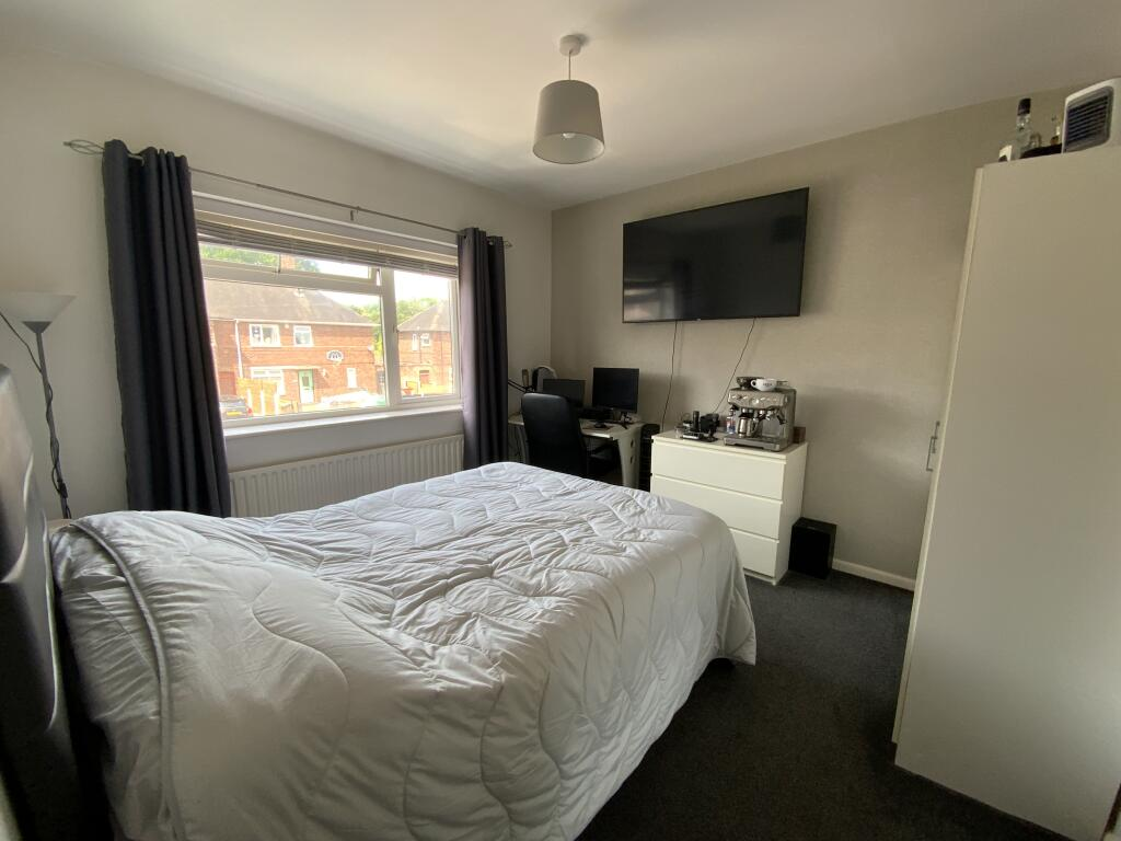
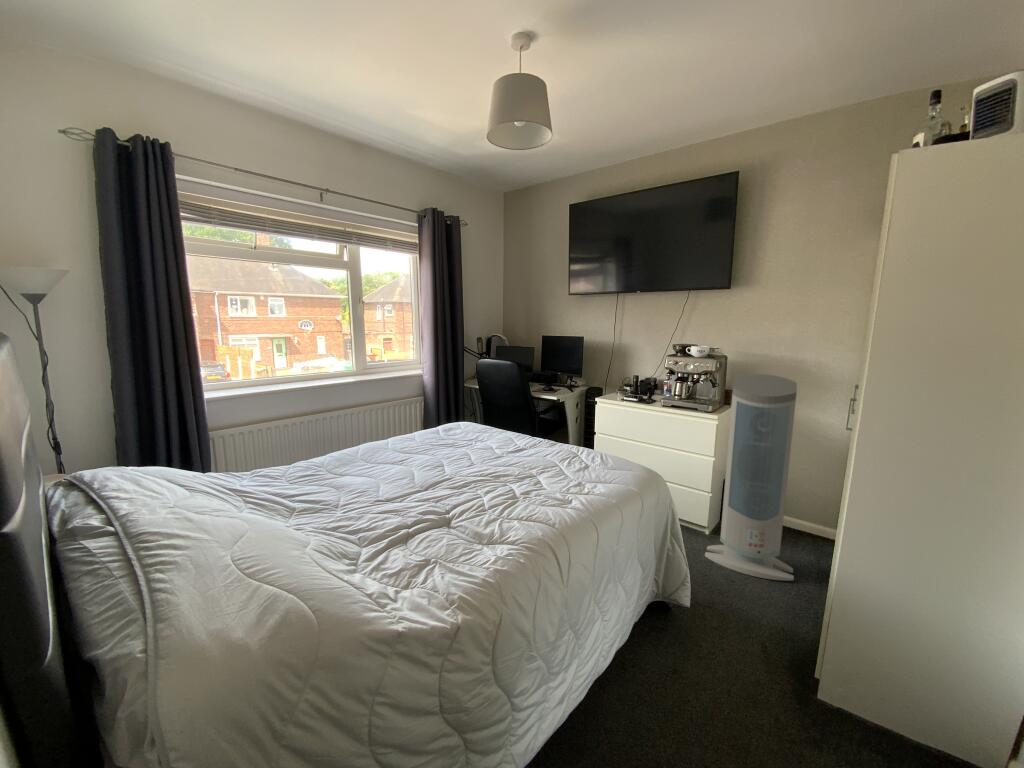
+ air purifier (756, 472)
